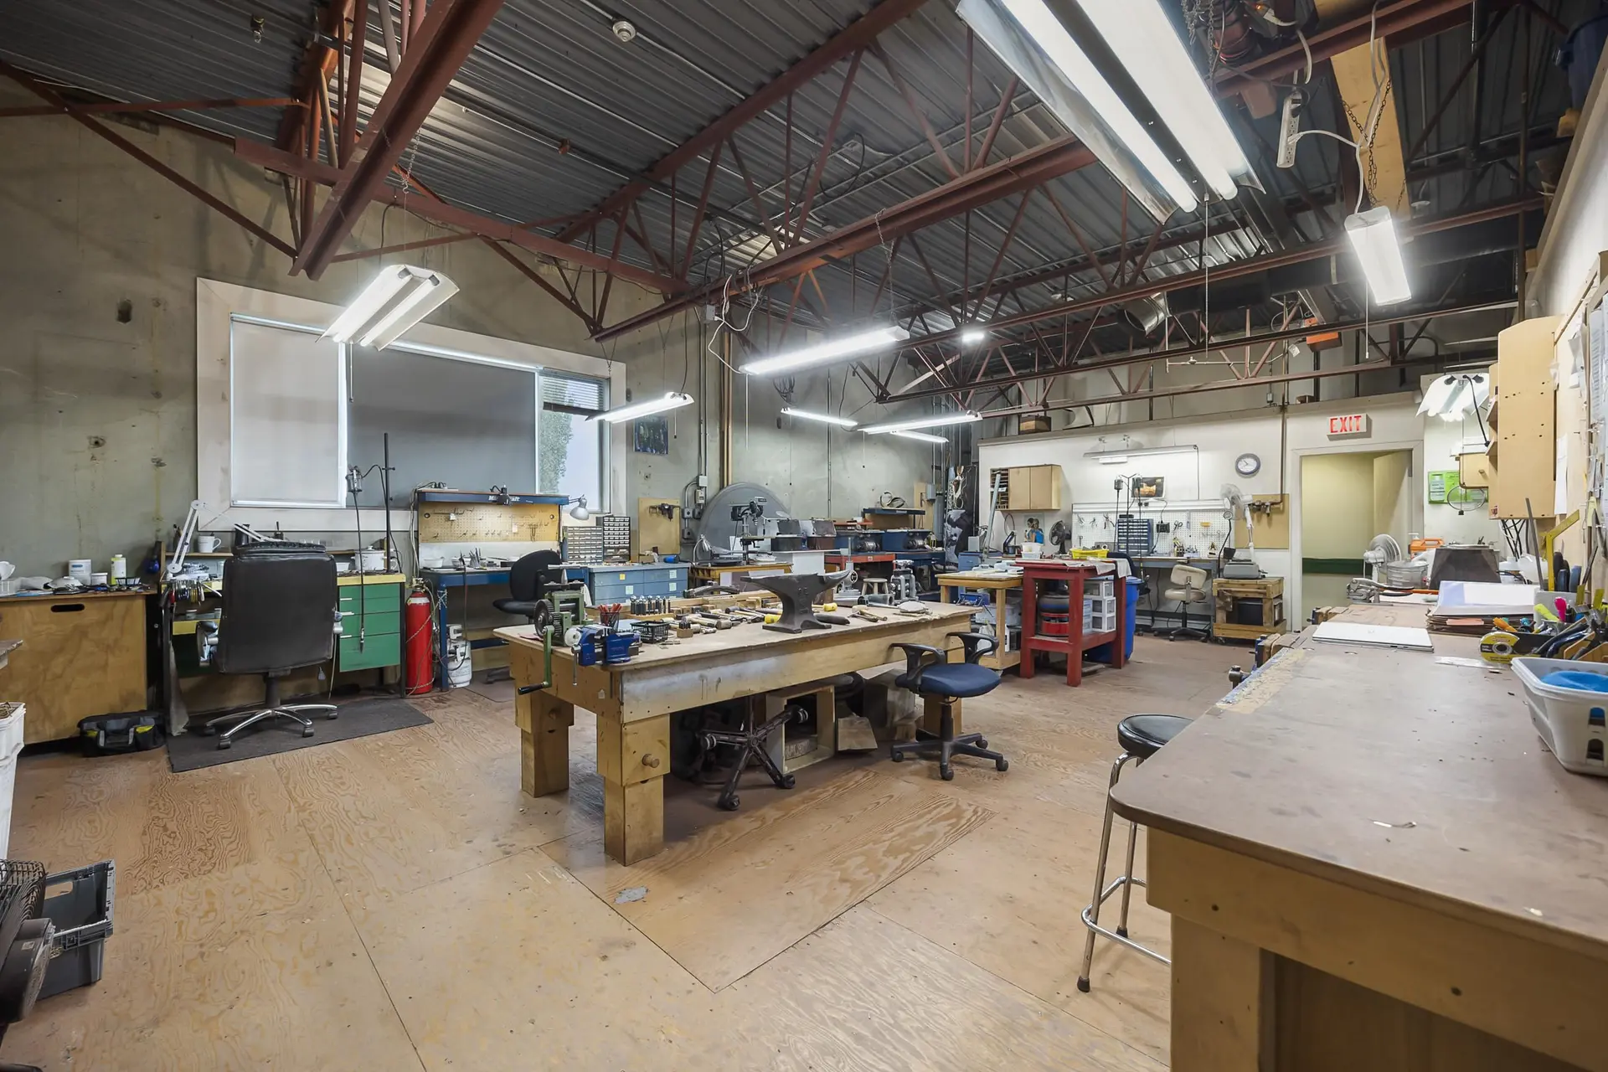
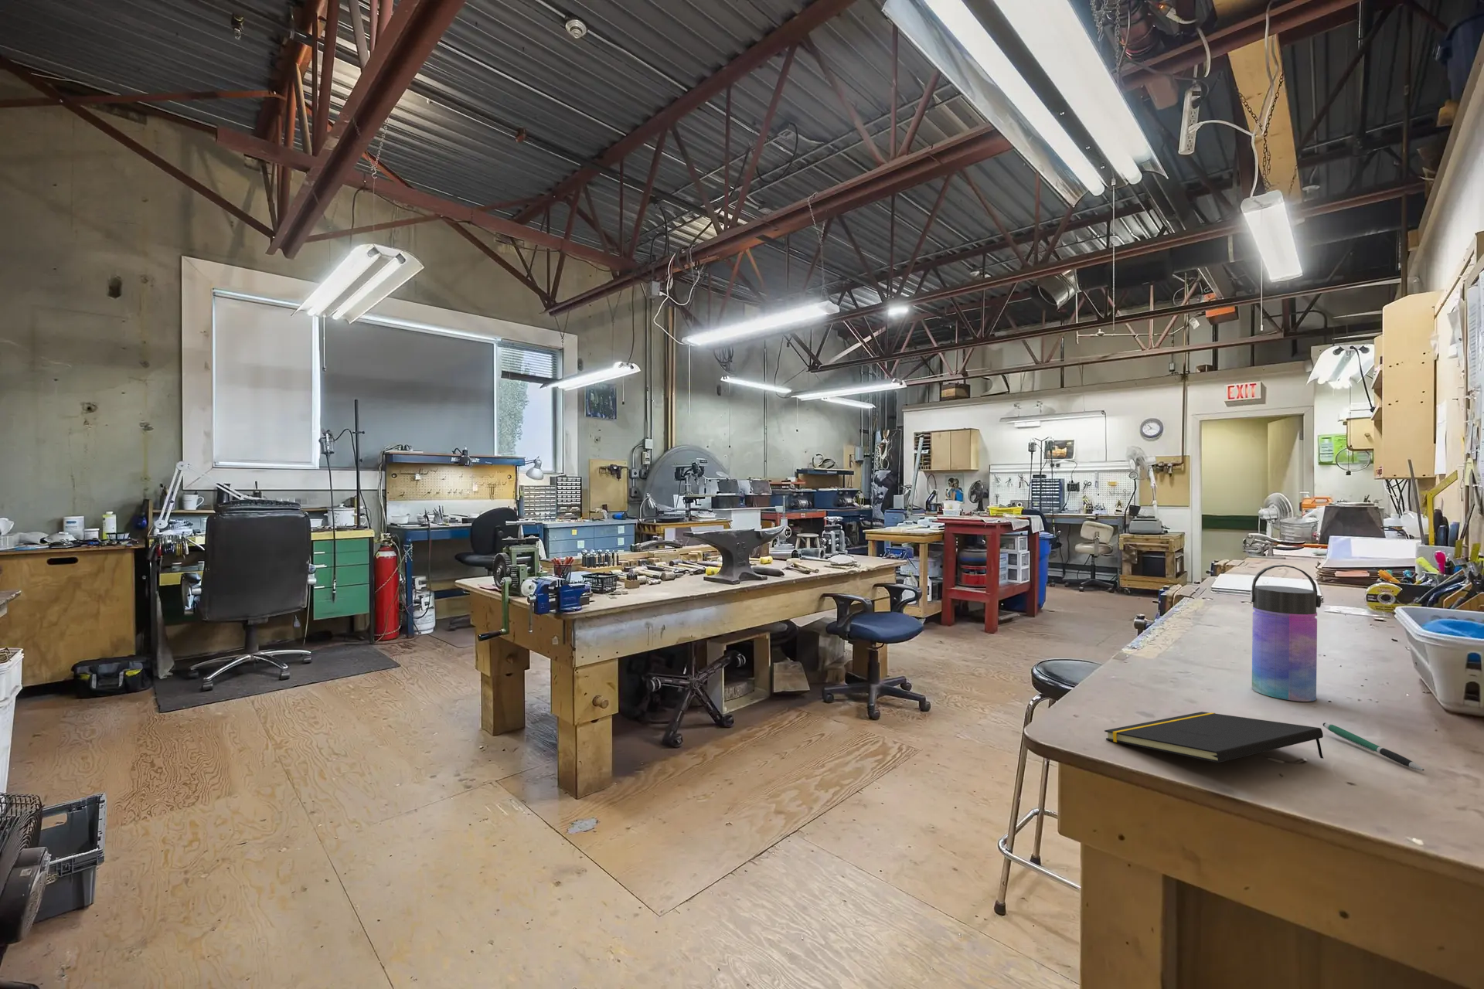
+ notepad (1209, 734)
+ pen (1369, 745)
+ water bottle (1284, 629)
